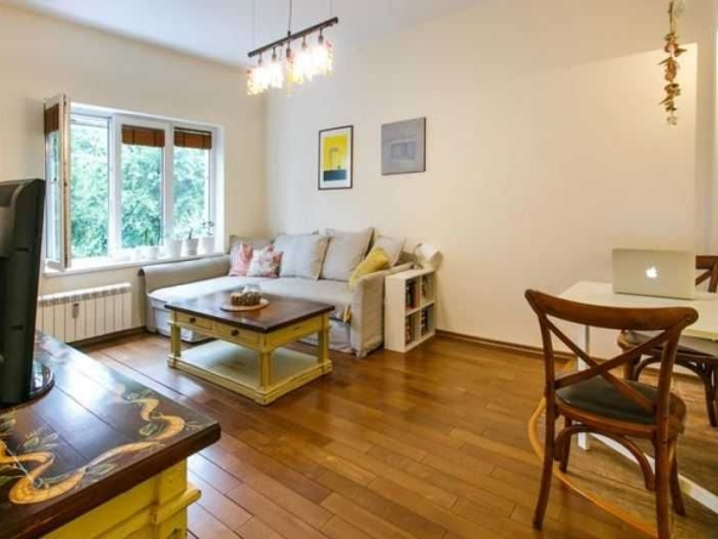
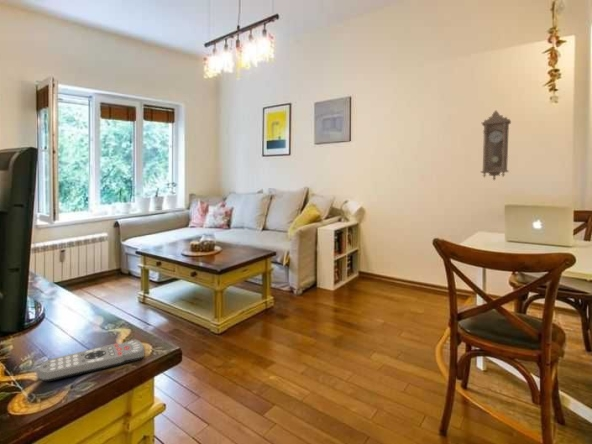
+ pendulum clock (495, 146)
+ remote control (94, 359)
